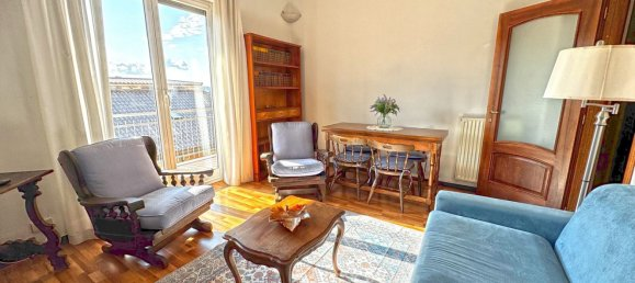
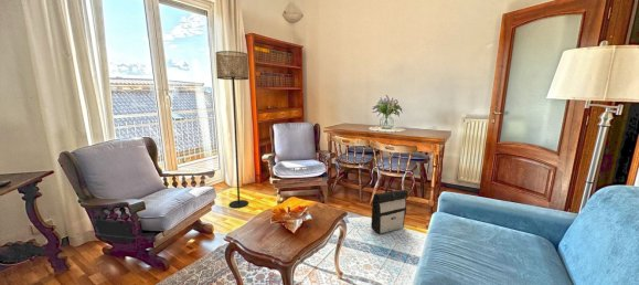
+ floor lamp (235, 131)
+ backpack (388, 208)
